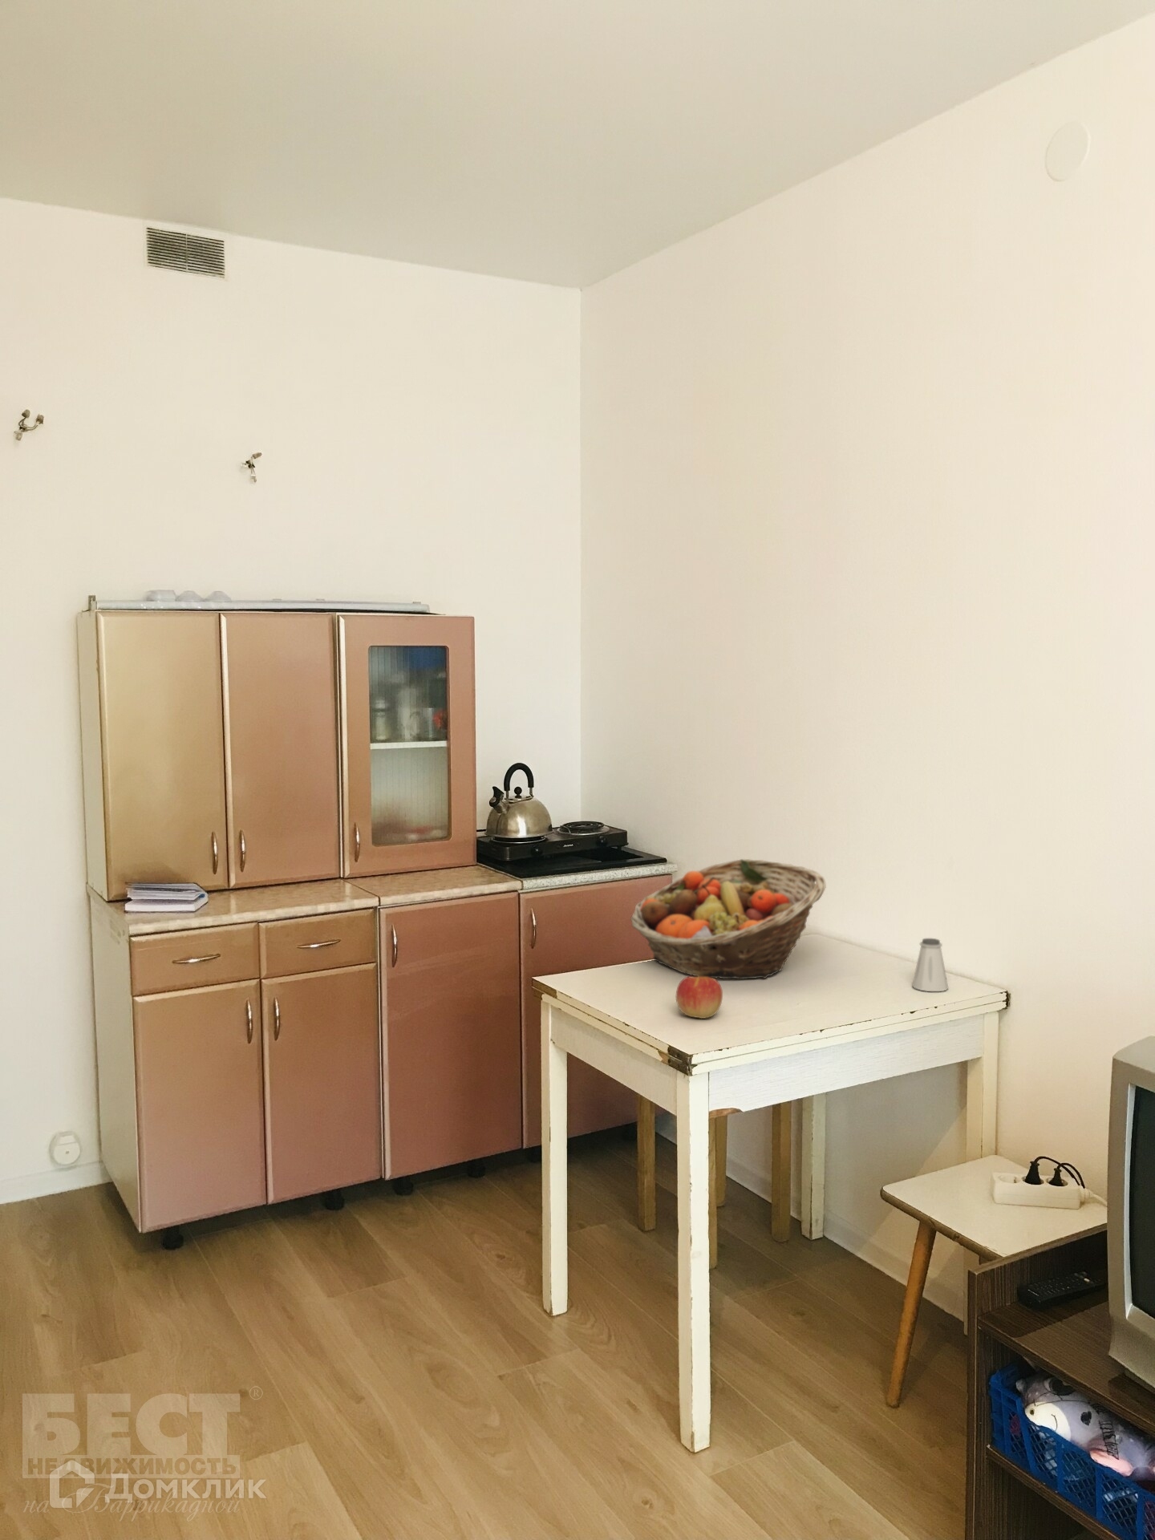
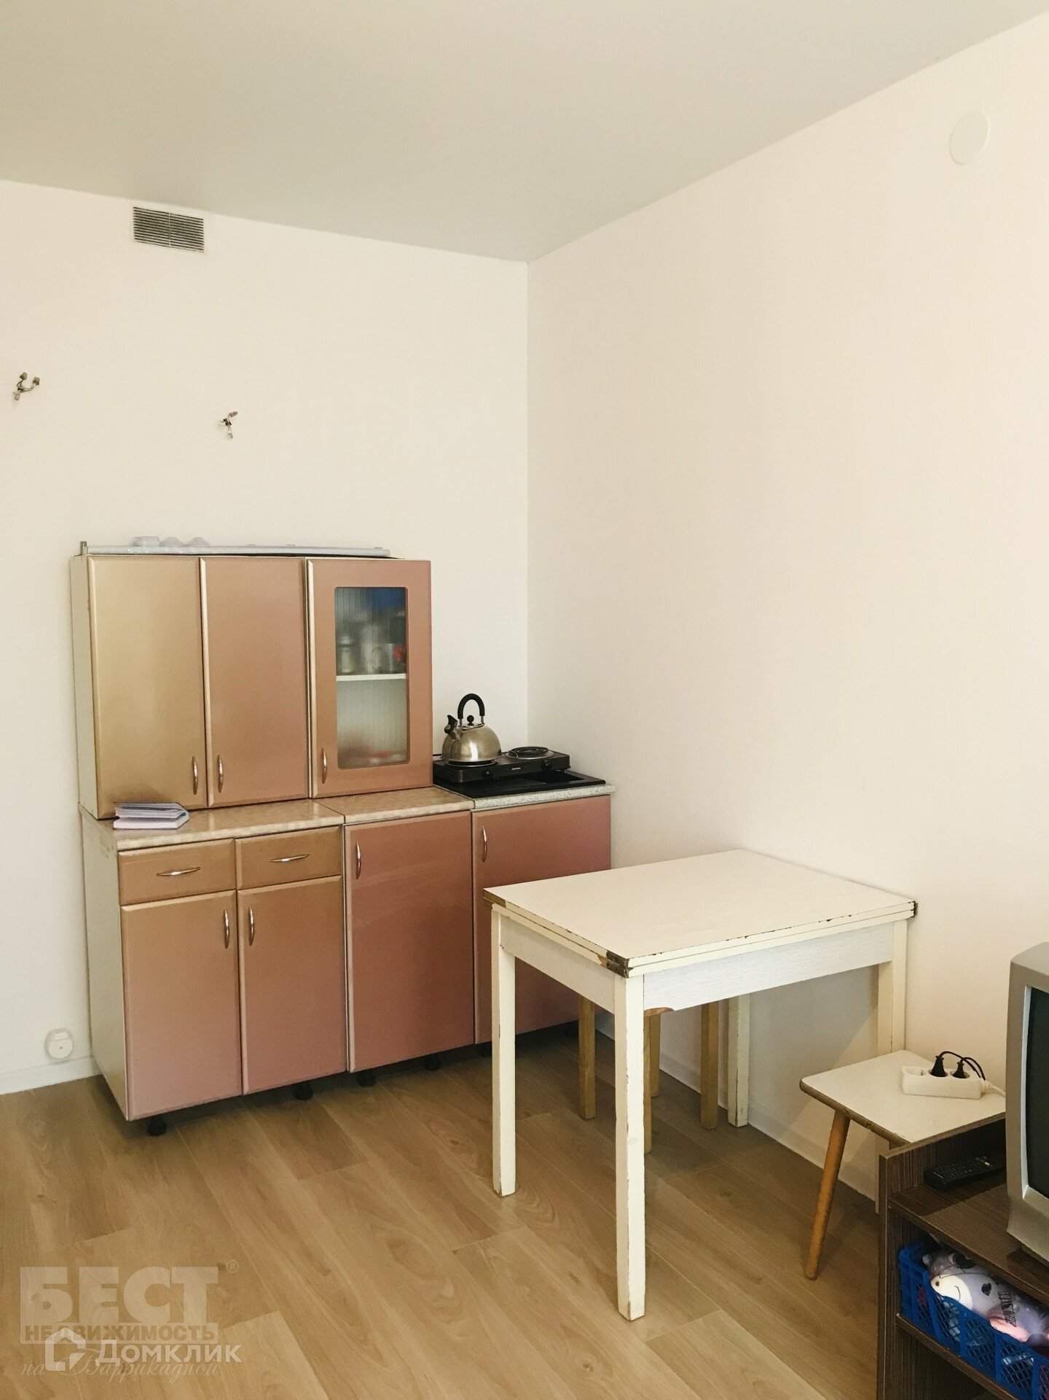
- saltshaker (931, 963)
- fruit basket (726, 916)
- apple (699, 994)
